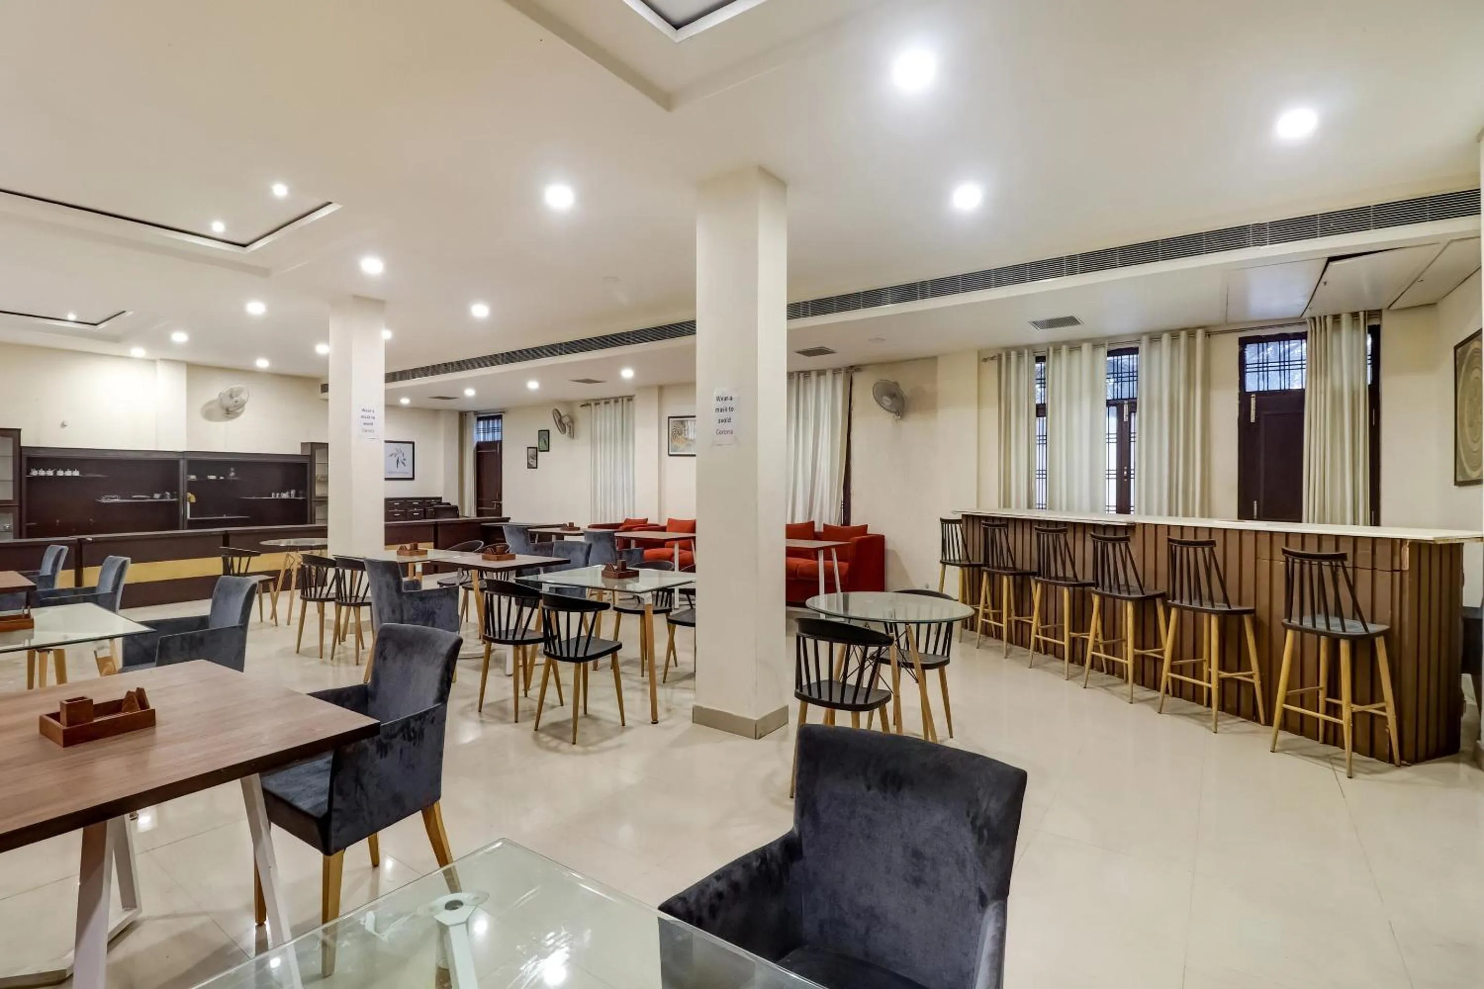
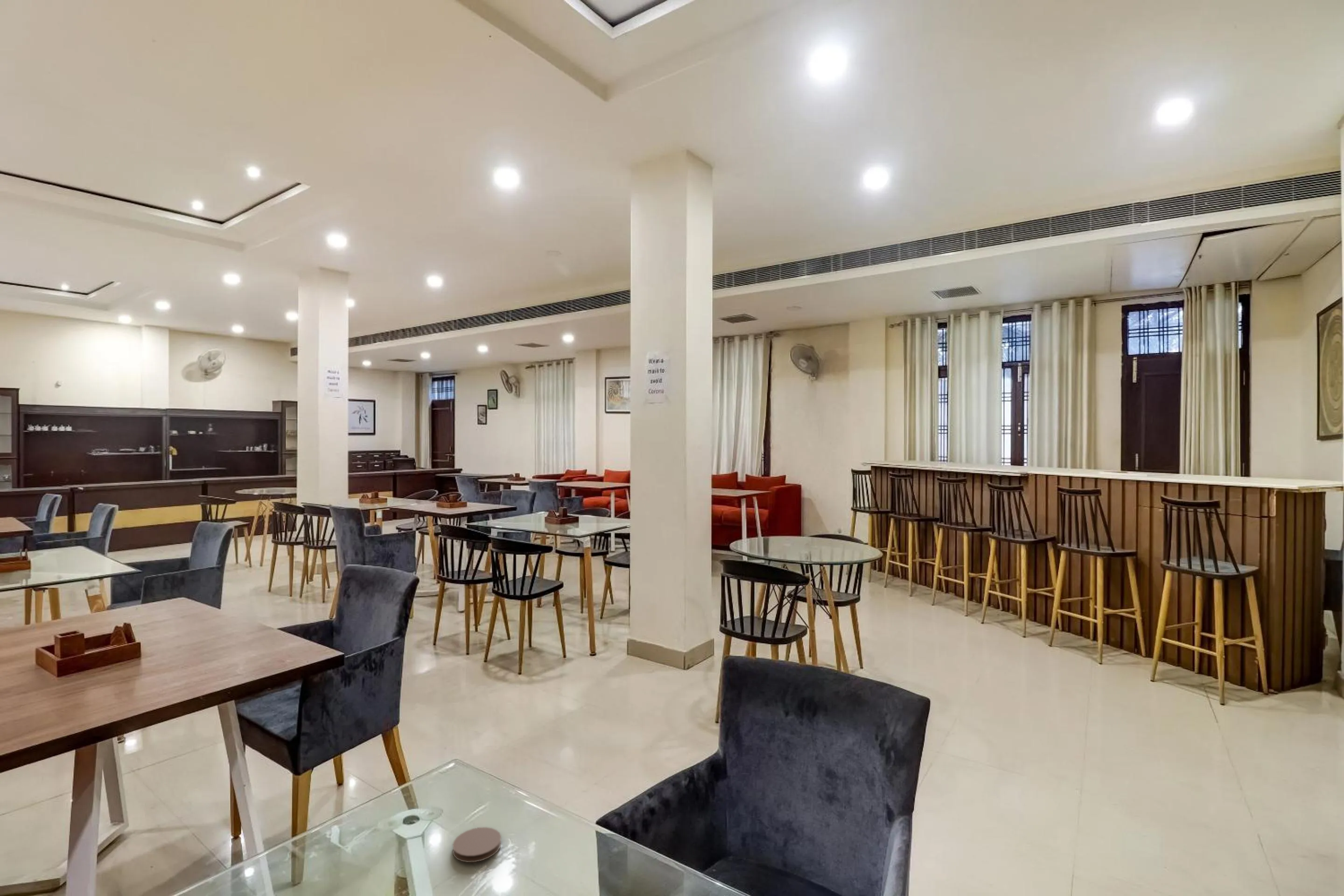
+ coaster (477, 844)
